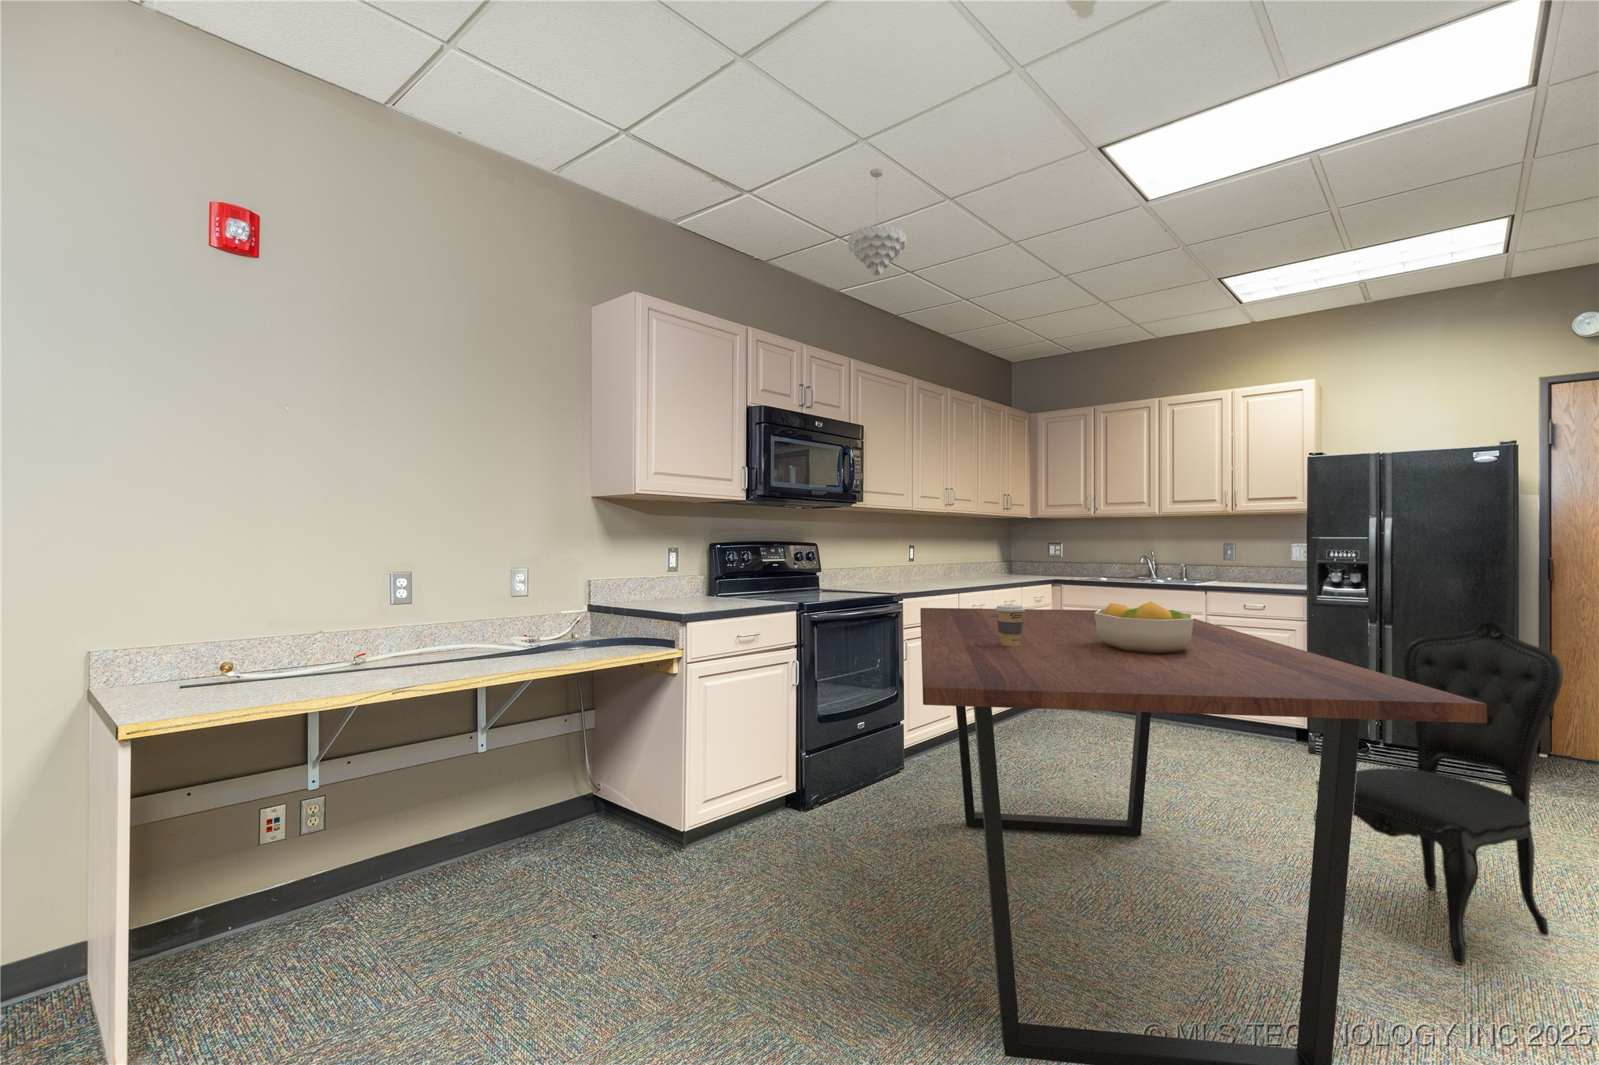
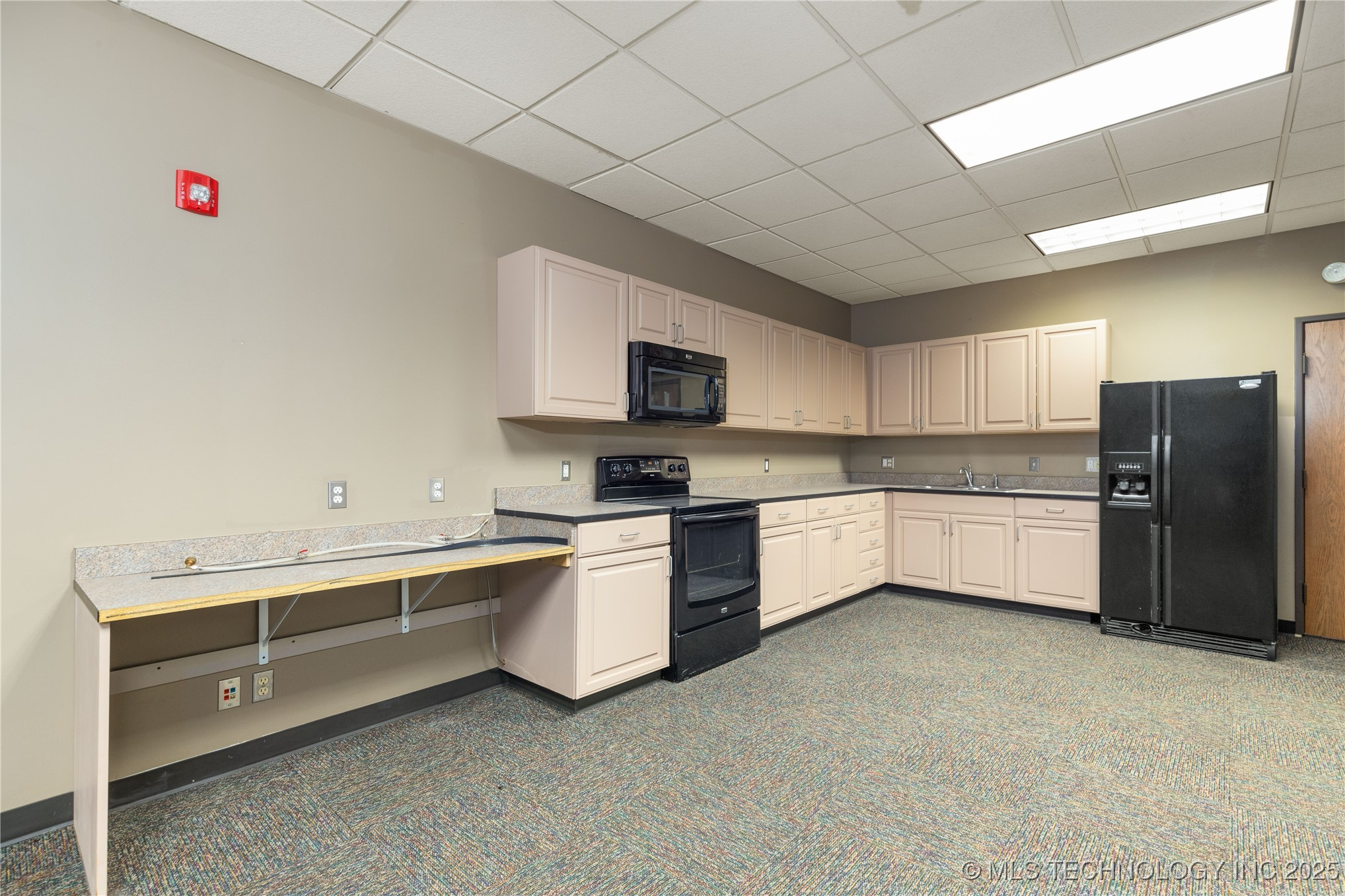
- dining table (1131, 780)
- fruit bowl (1144, 622)
- coffee cup (1009, 625)
- dining chair (1441, 774)
- pendant light (876, 223)
